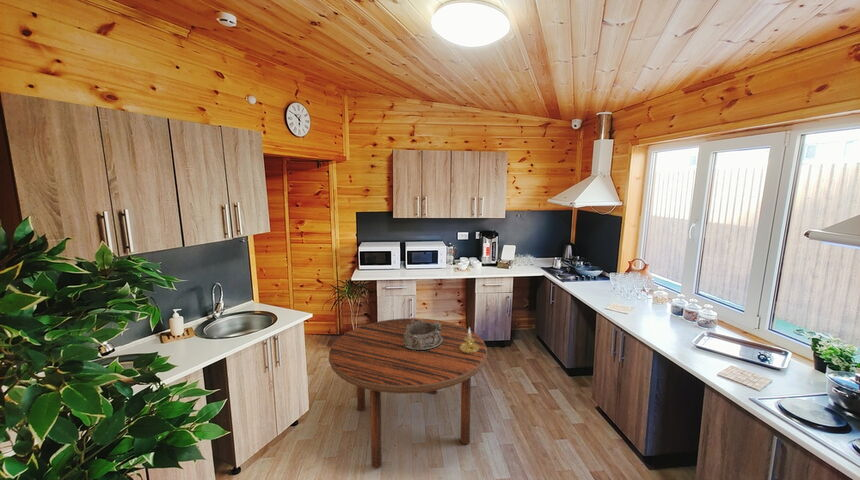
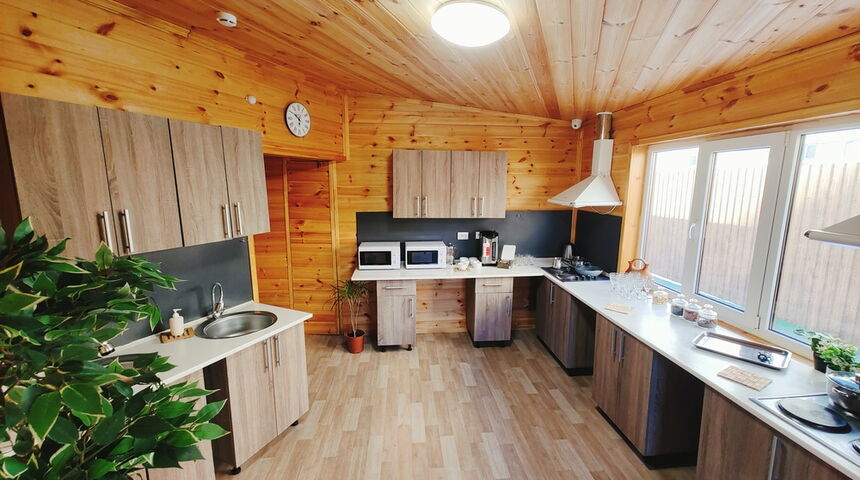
- candle holder (468, 338)
- dining table (409, 384)
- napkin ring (423, 333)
